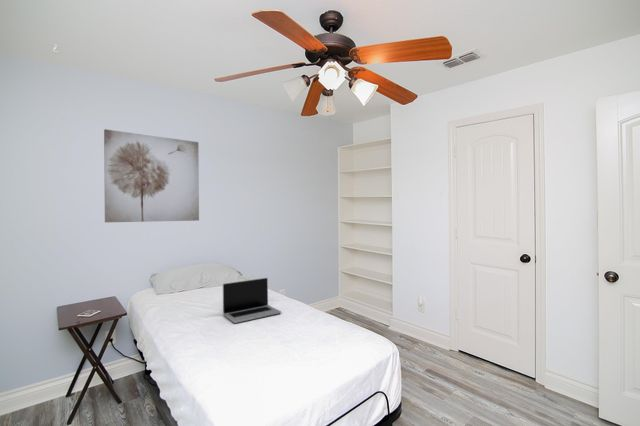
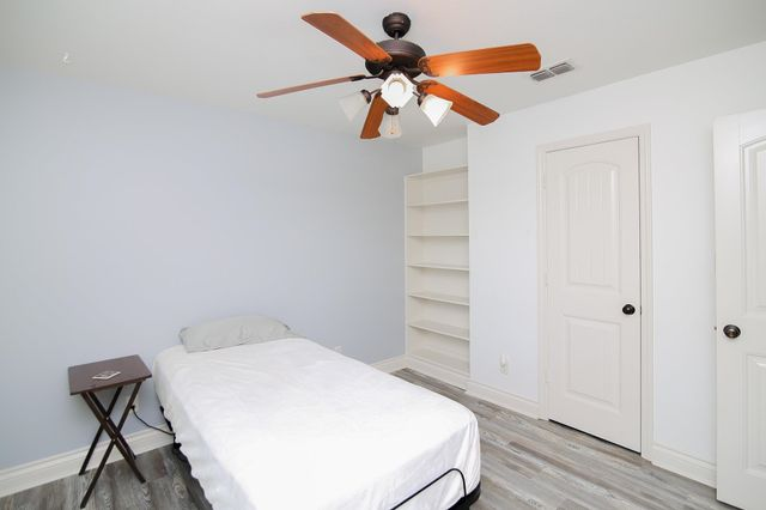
- laptop (252, 298)
- wall art (155, 178)
